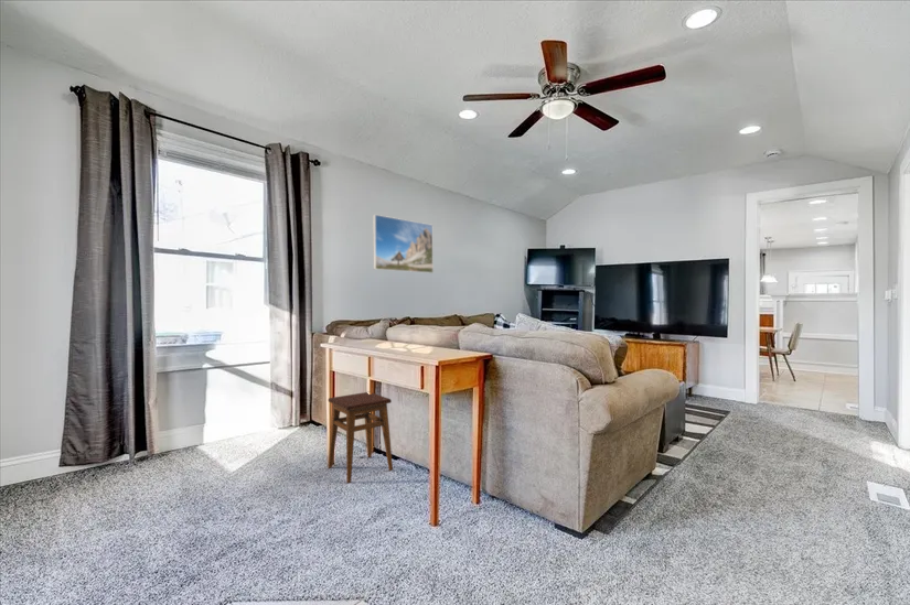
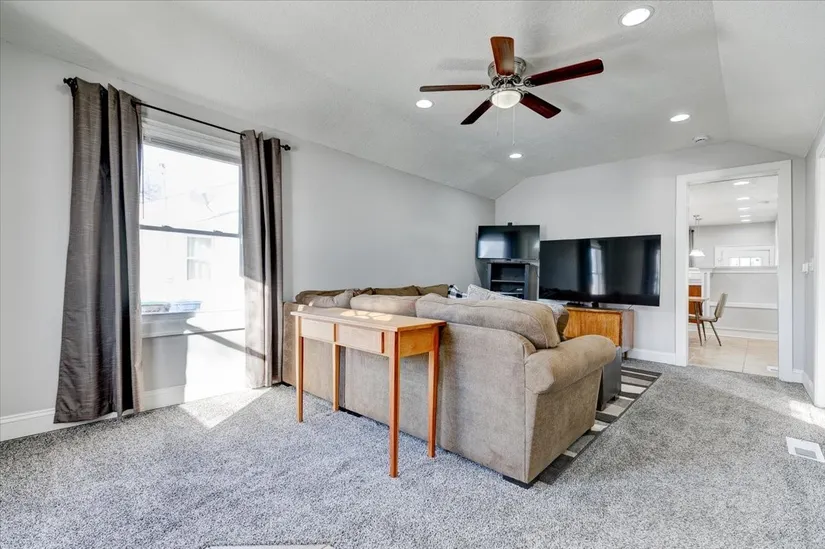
- stool (360, 430)
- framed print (405, 245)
